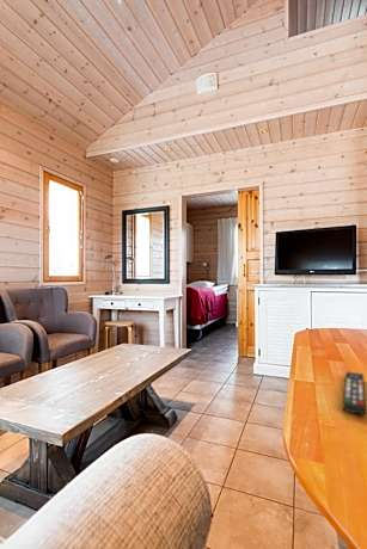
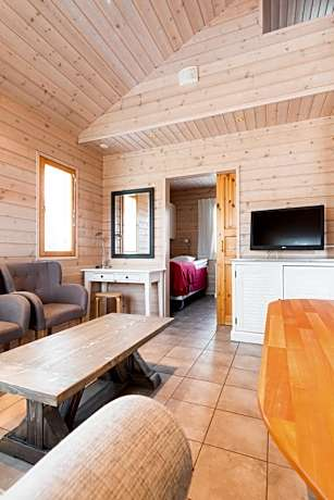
- remote control (354, 389)
